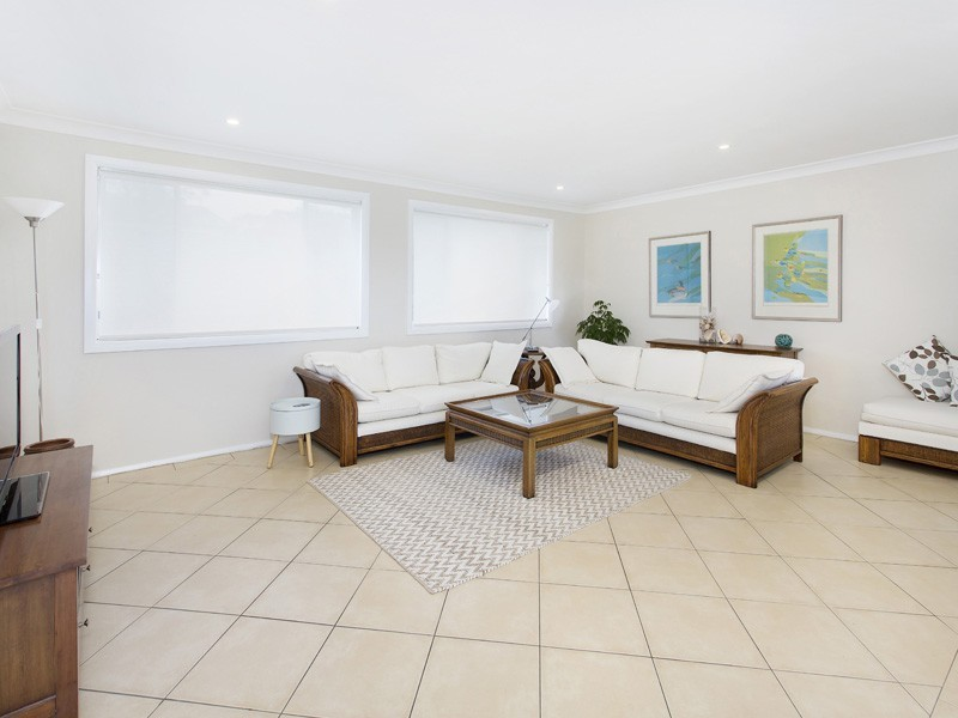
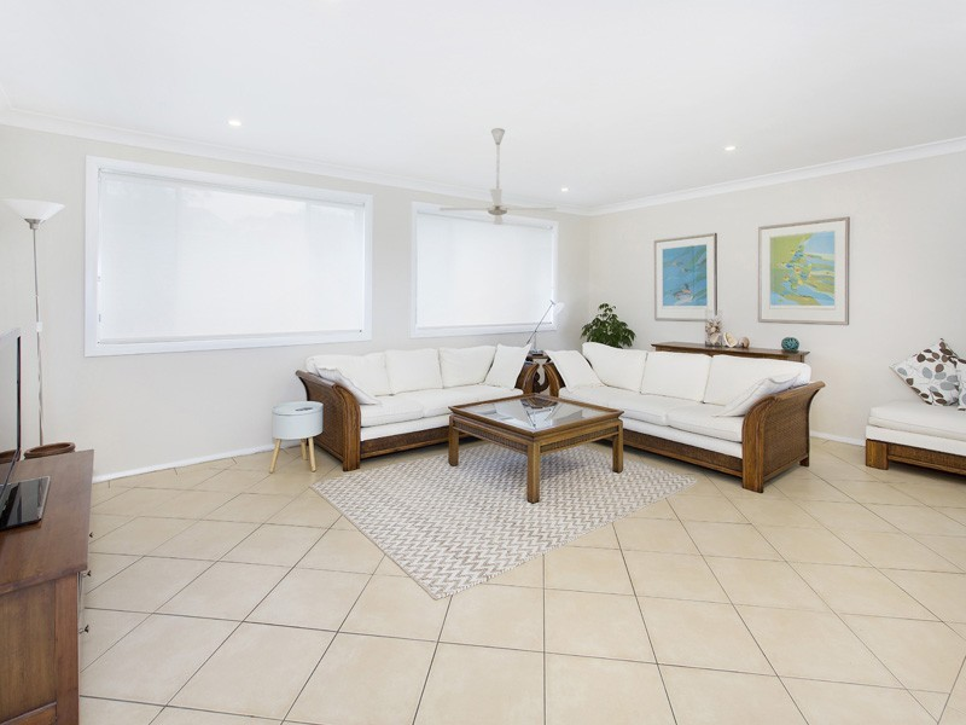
+ ceiling fan (497, 172)
